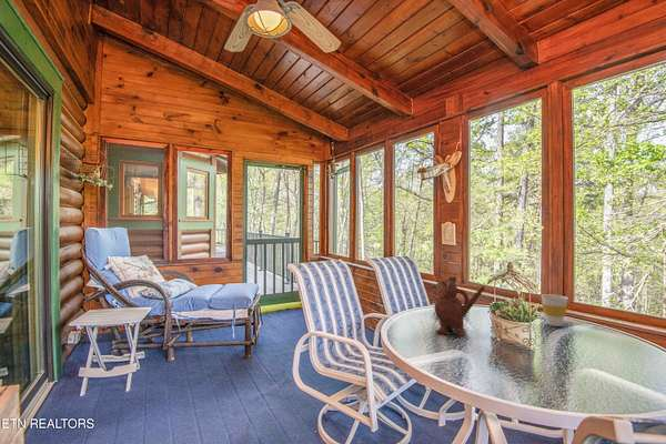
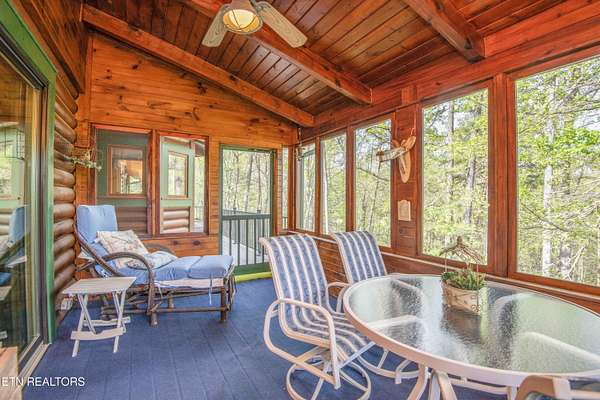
- teapot (456, 305)
- cup (554, 310)
